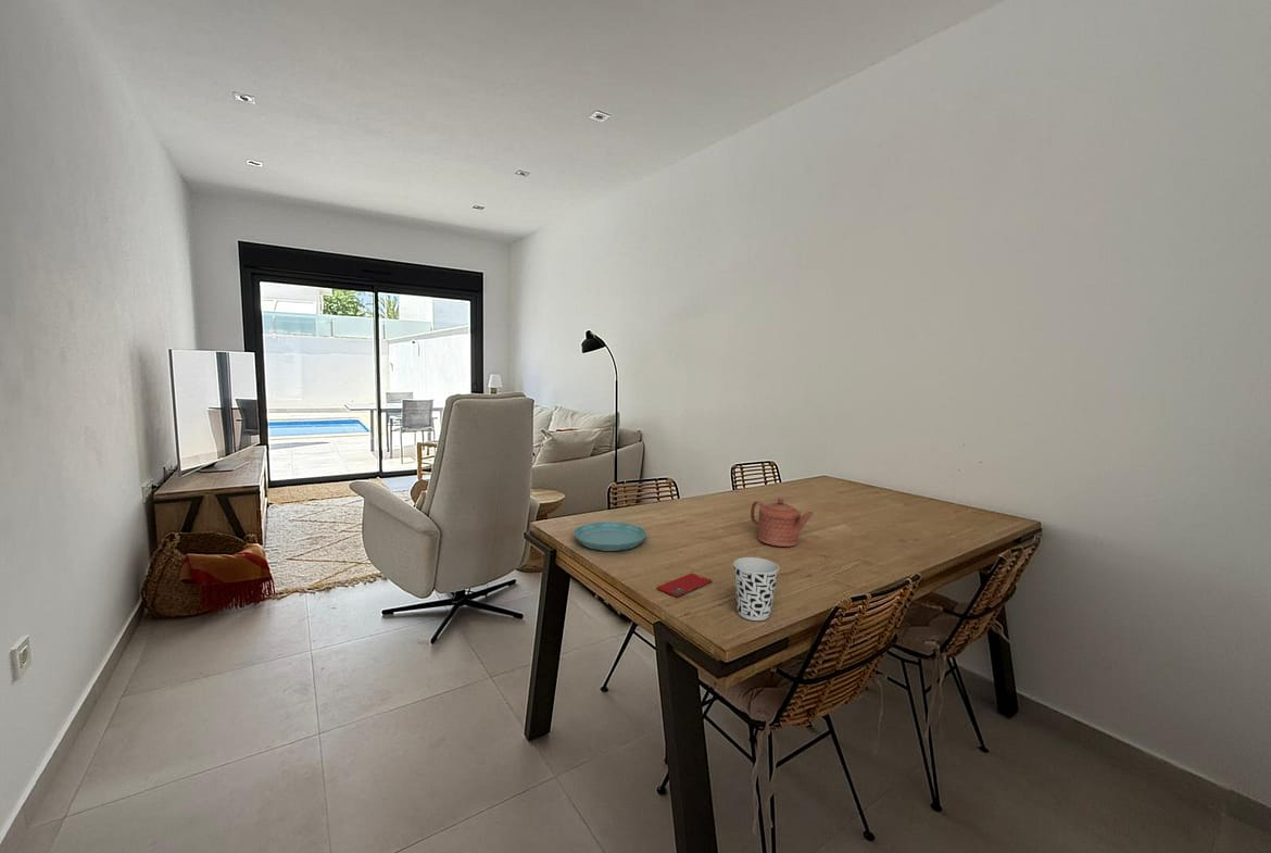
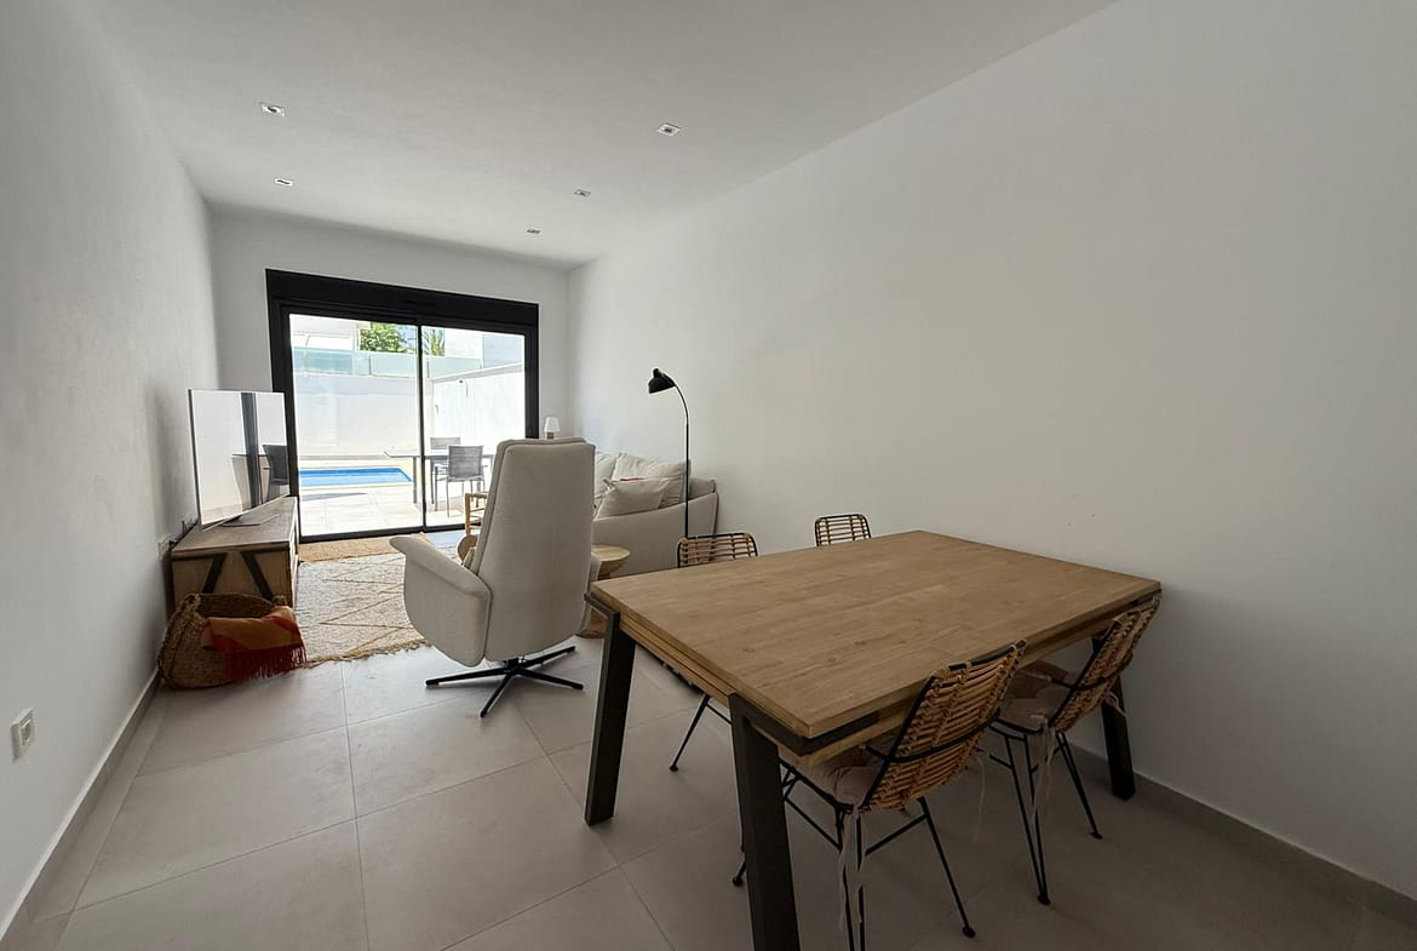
- teapot (779, 518)
- smartphone (684, 584)
- cup (754, 589)
- saucer (609, 536)
